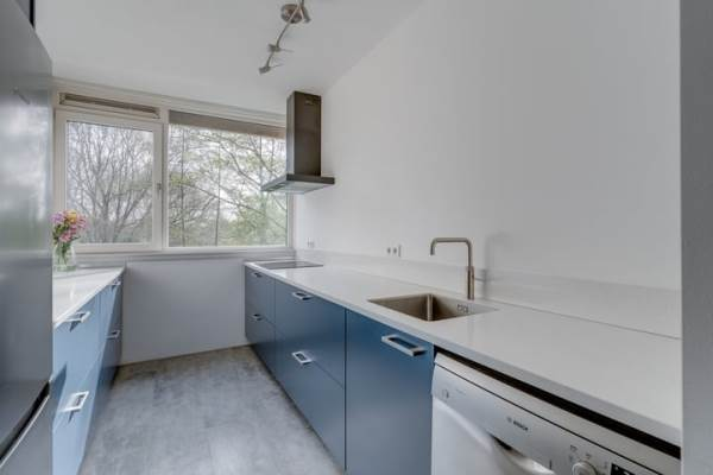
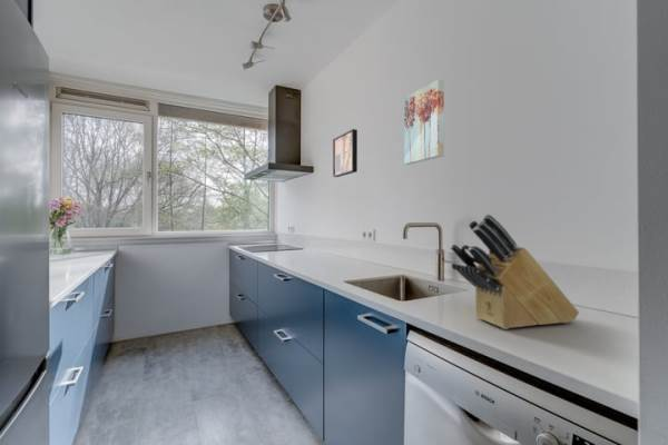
+ wall art (344, 154)
+ wall art (422, 125)
+ knife block (512, 268)
